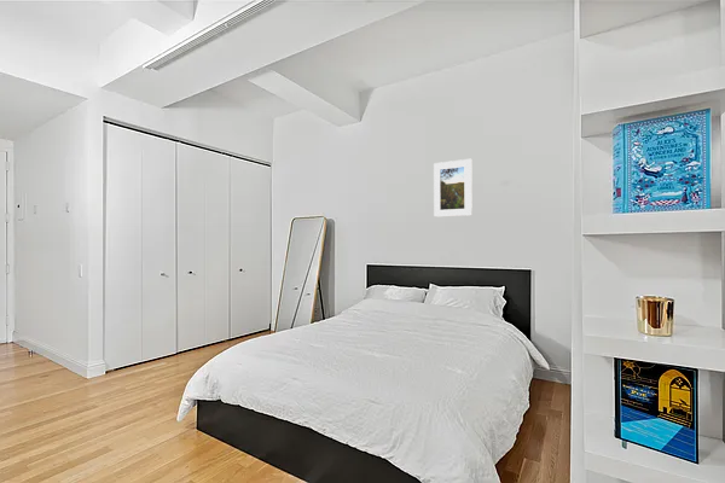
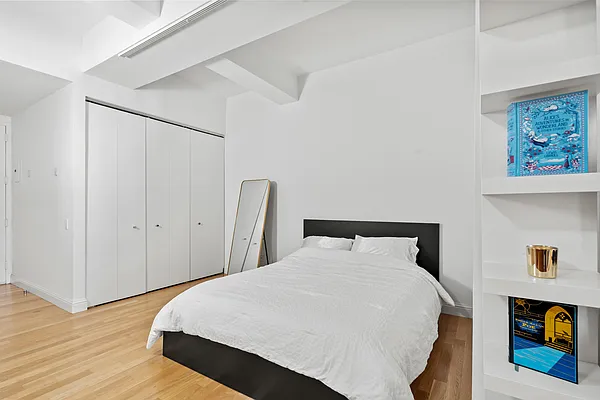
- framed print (452, 188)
